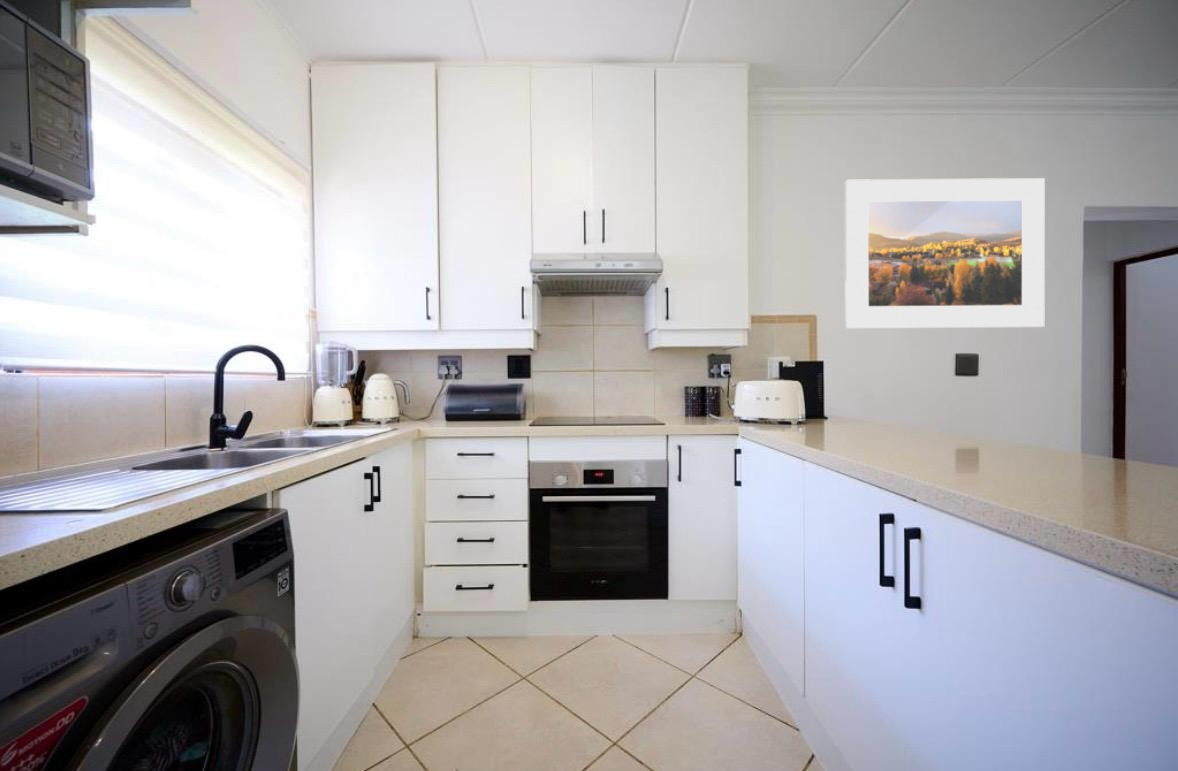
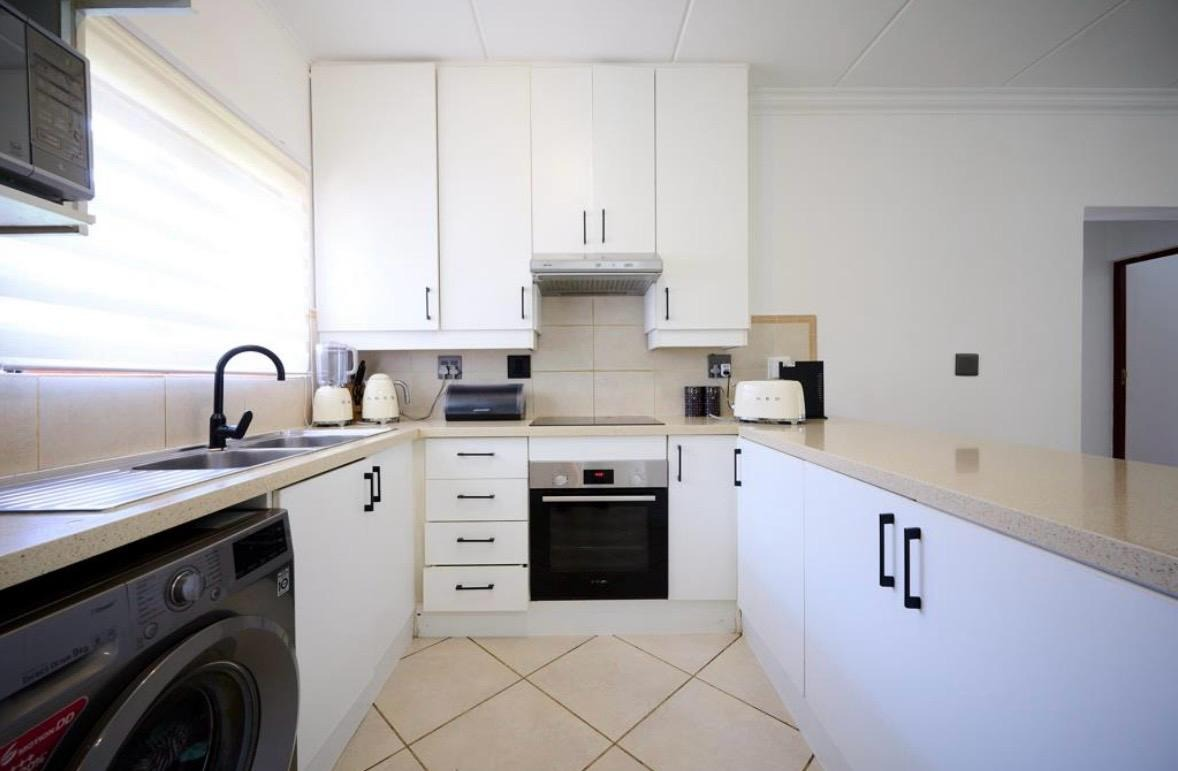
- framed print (944, 253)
